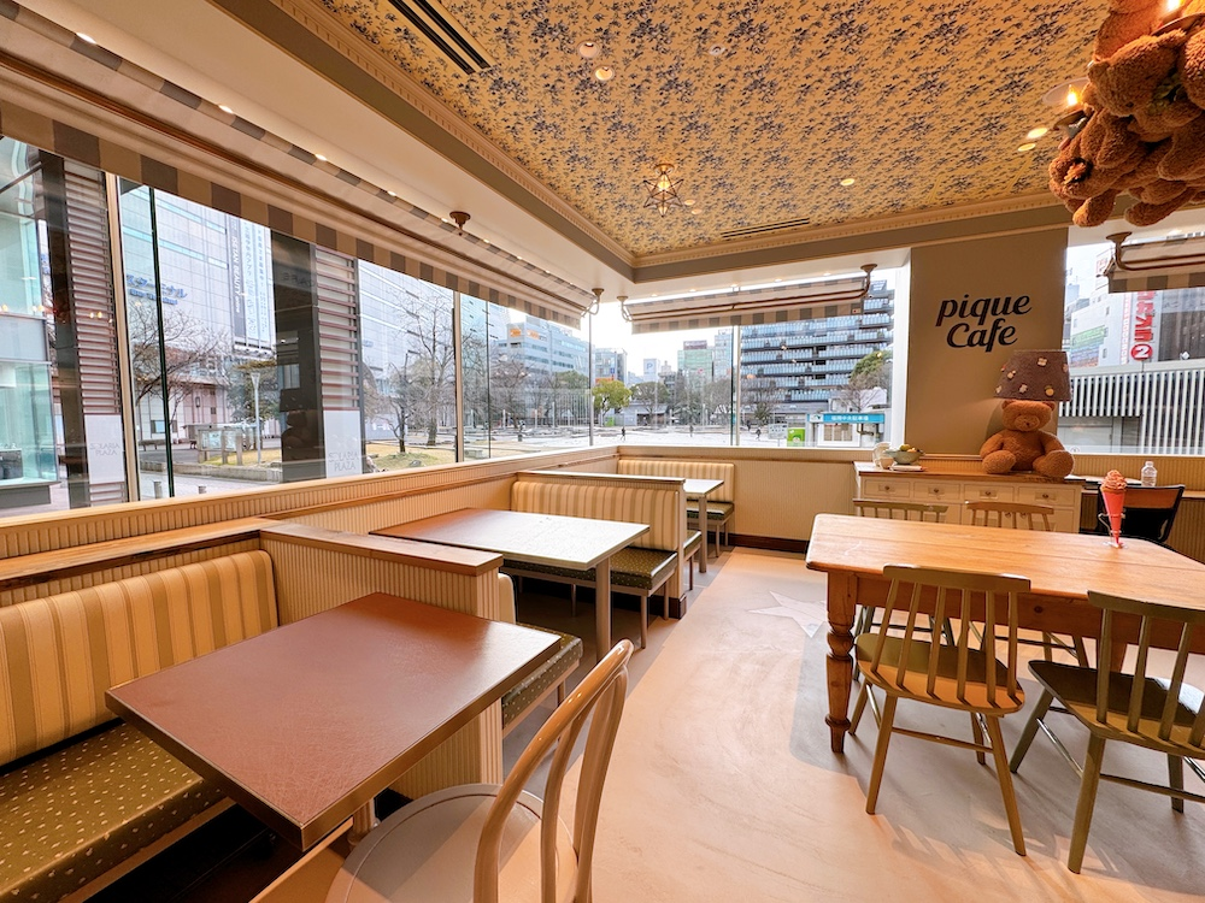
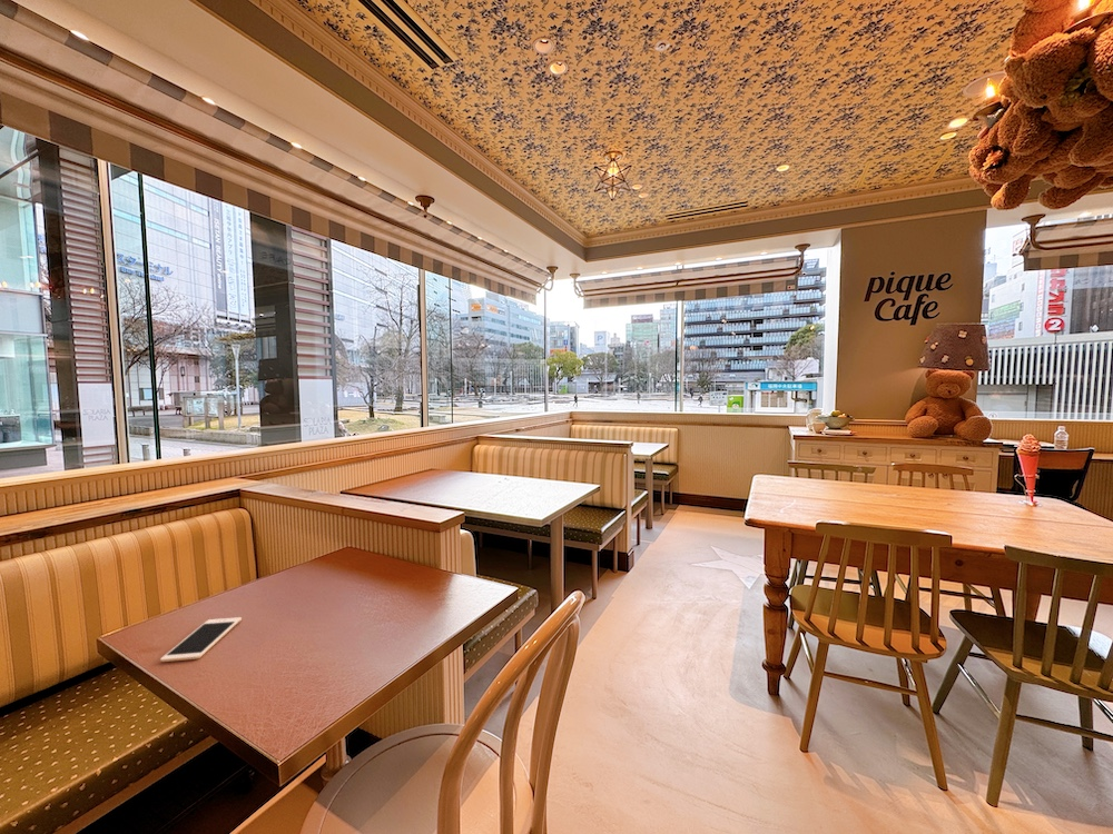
+ cell phone (204, 637)
